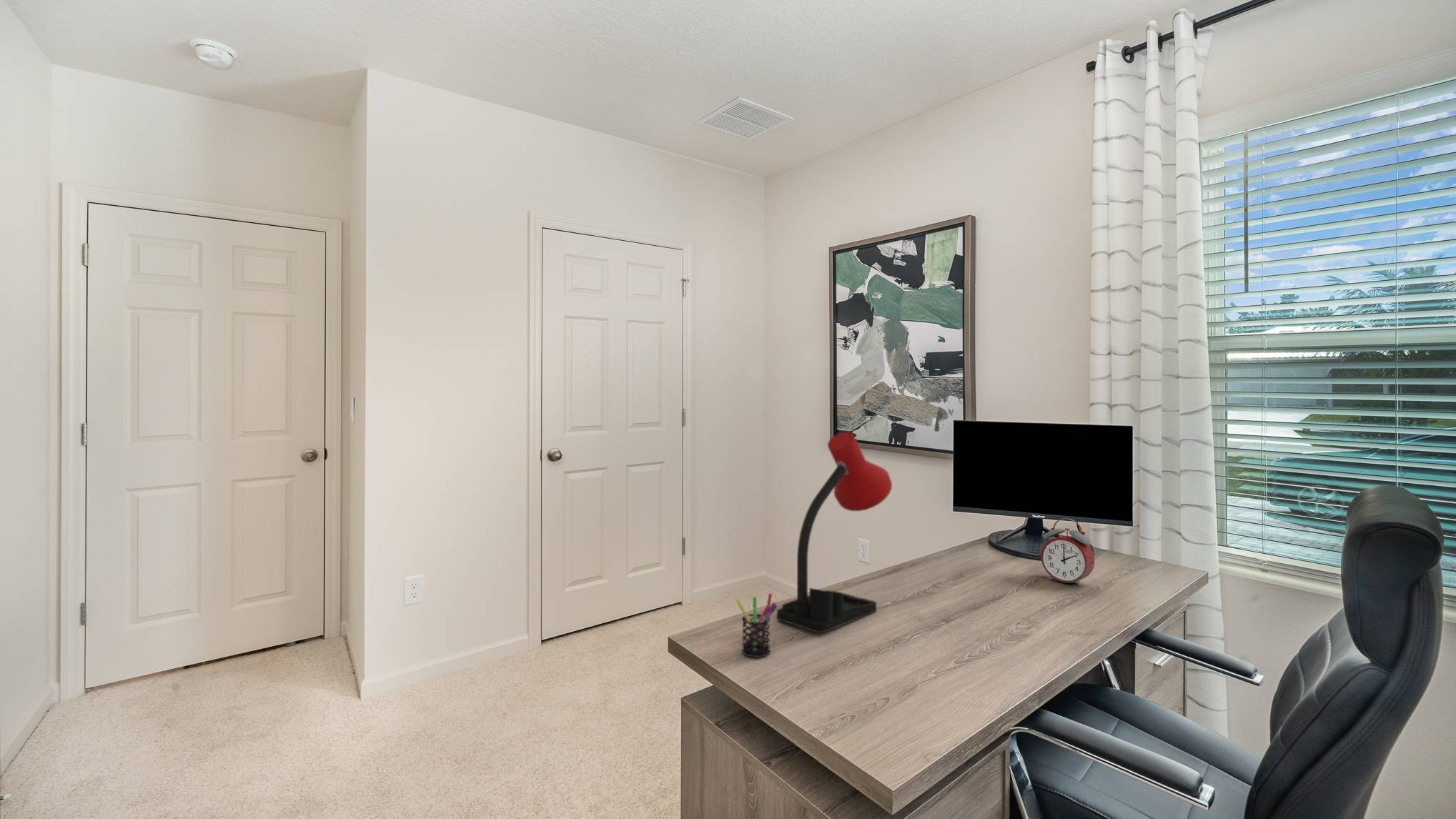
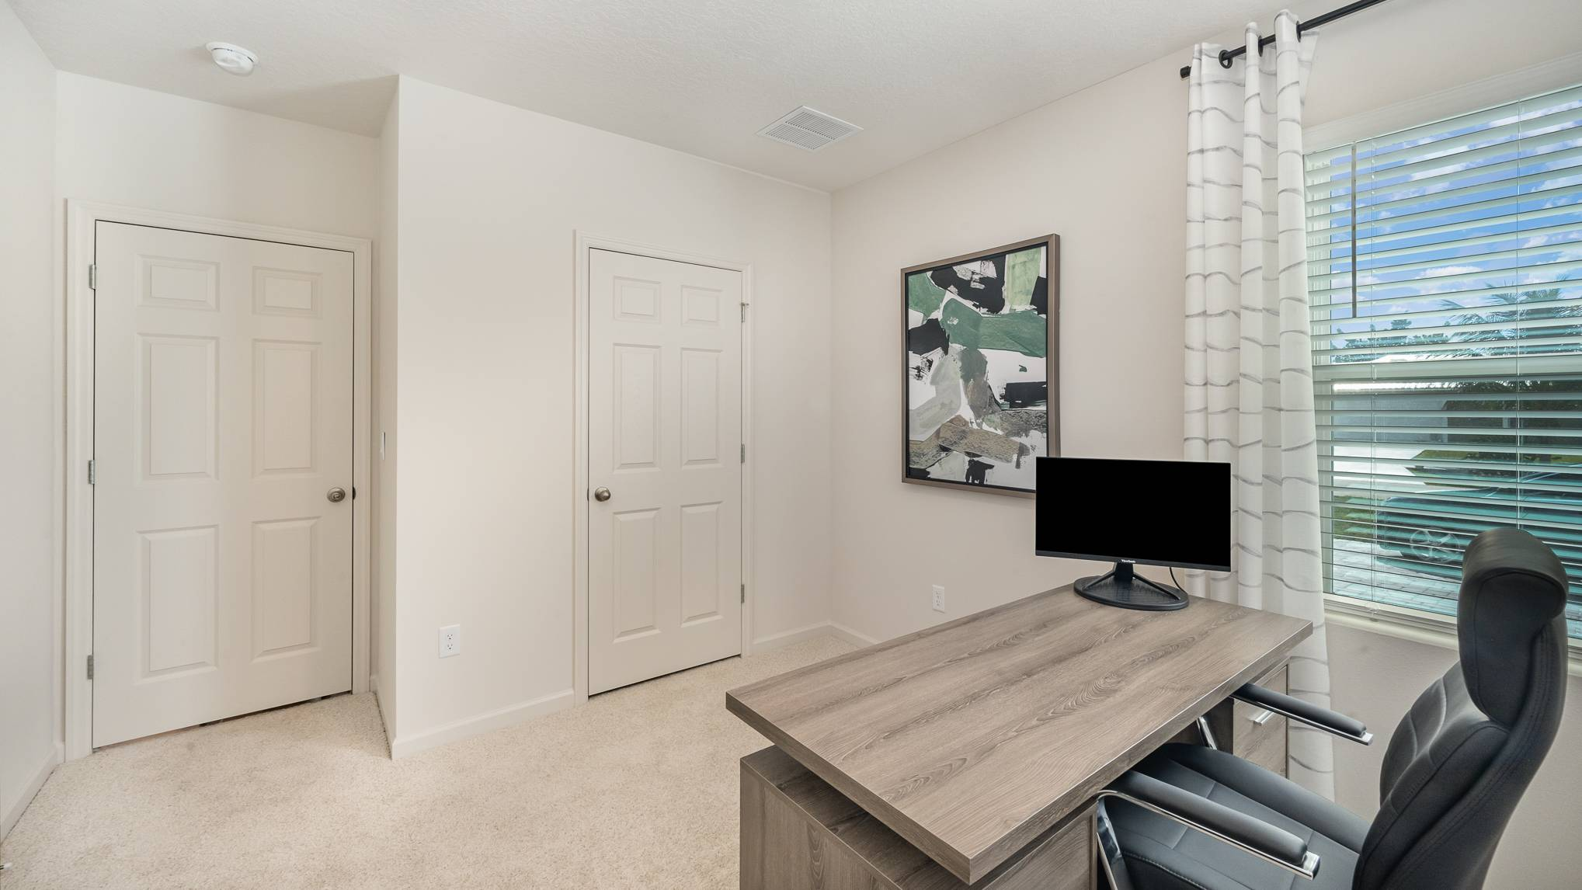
- alarm clock (1067, 550)
- desk lamp (845, 509)
- pen holder (757, 622)
